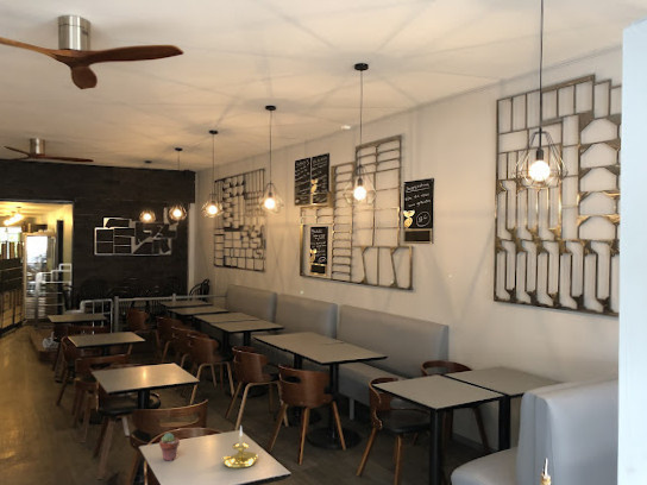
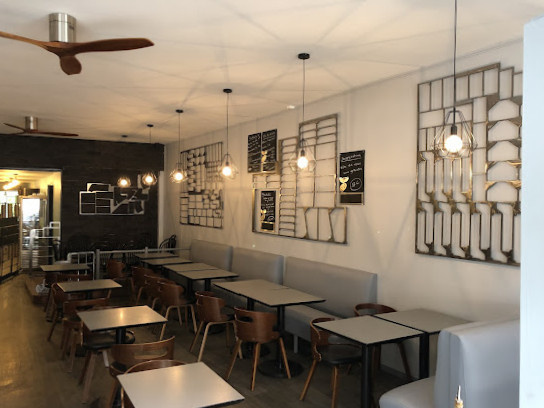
- candle holder (238, 443)
- potted succulent (169, 445)
